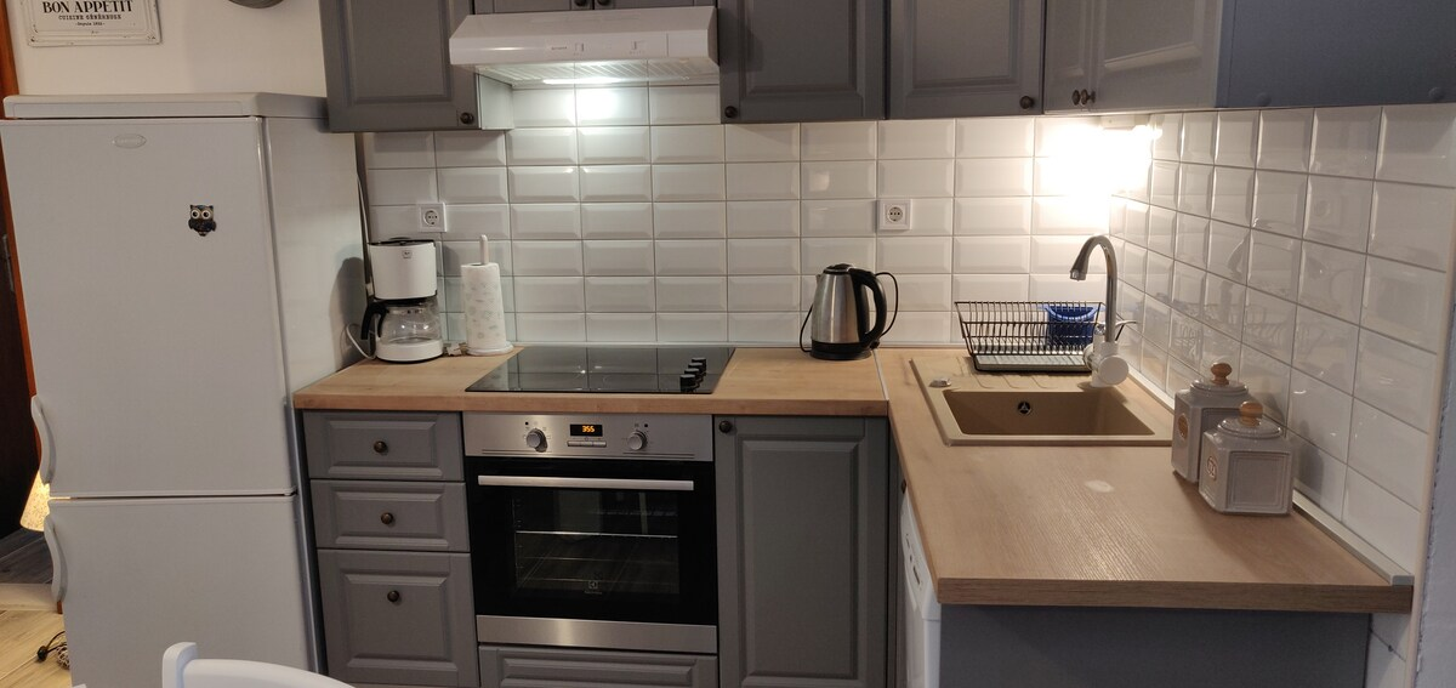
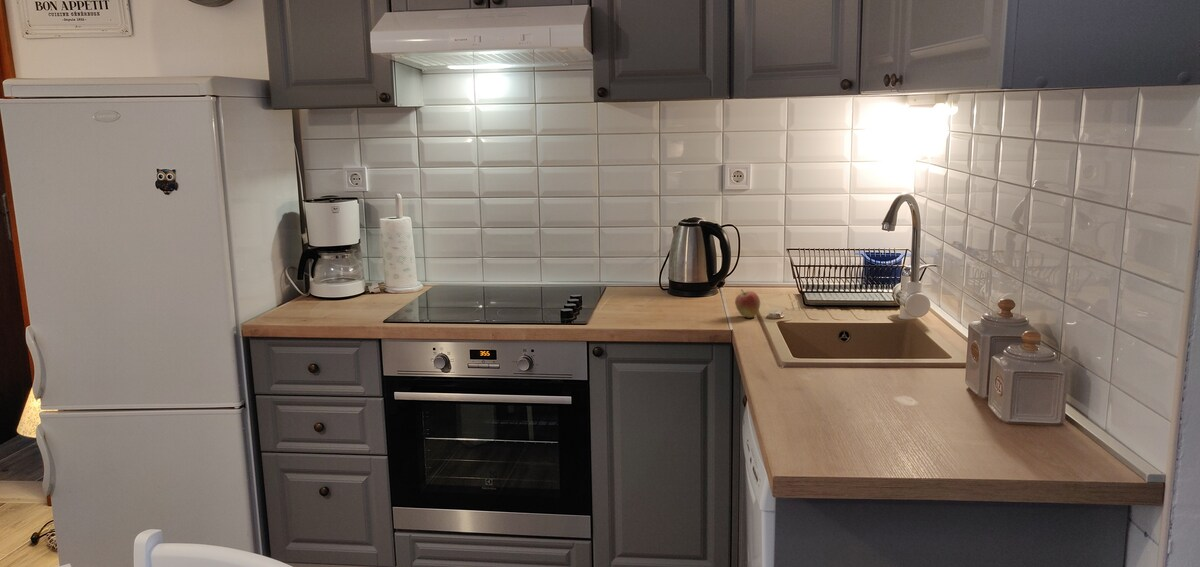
+ fruit (747, 302)
